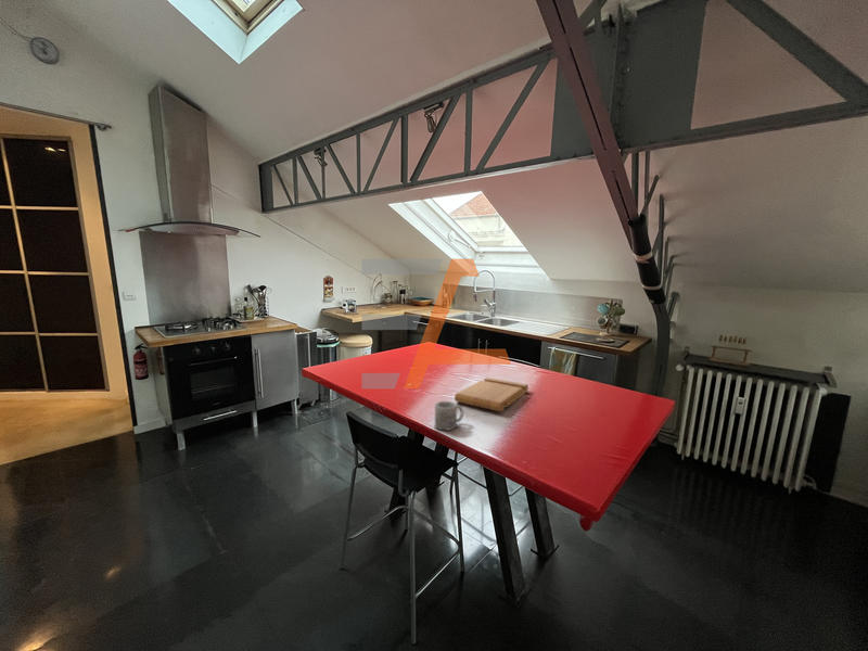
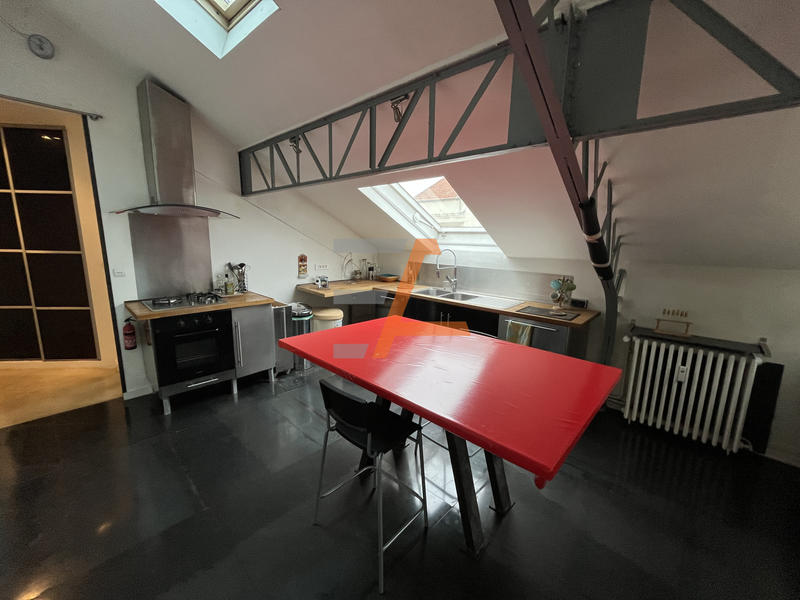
- mug (449, 413)
- cutting board (493, 392)
